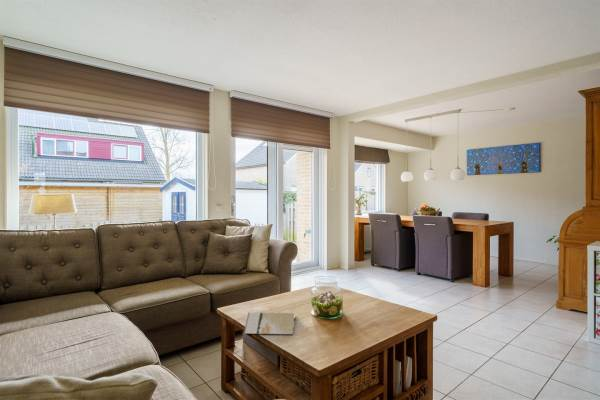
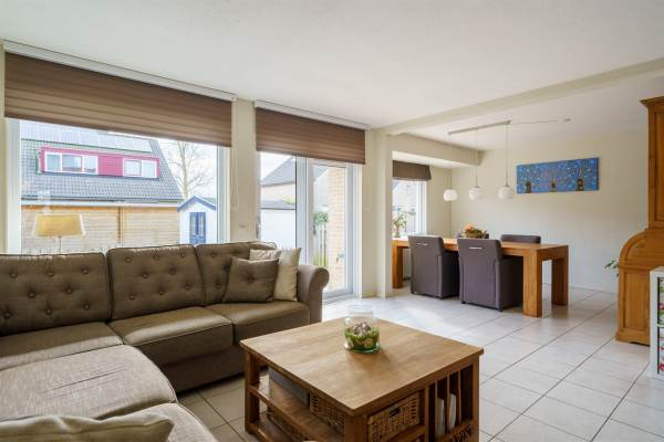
- brochure (271, 318)
